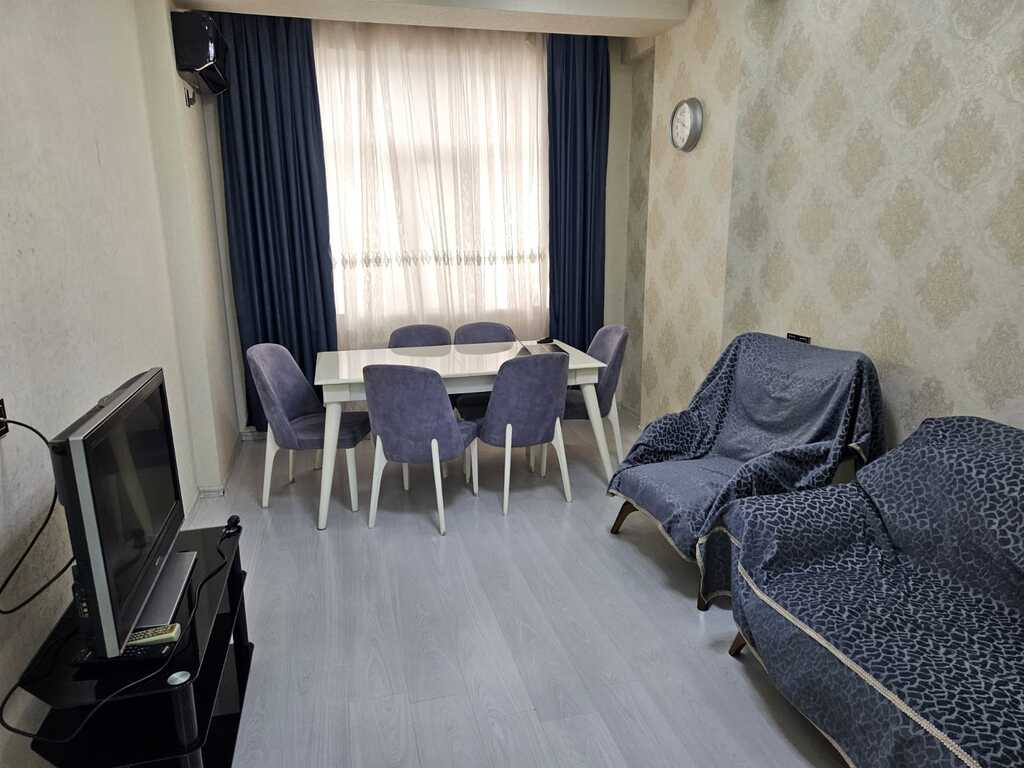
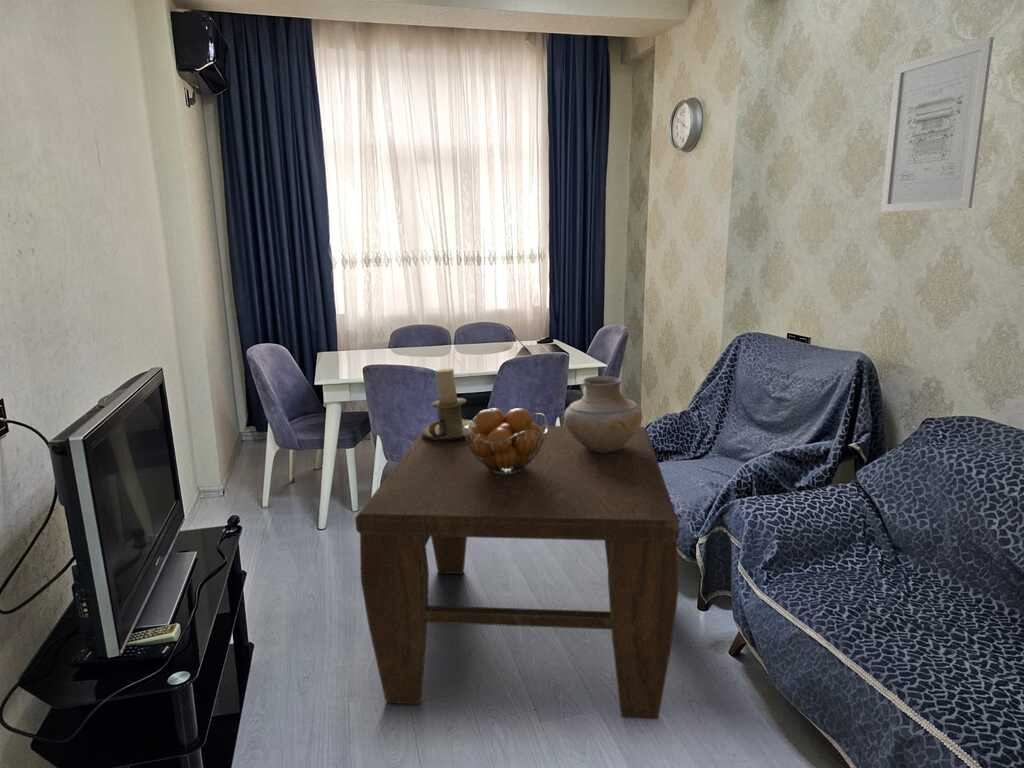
+ coffee table (526, 538)
+ vase (602, 413)
+ candle holder (450, 402)
+ wall art (931, 133)
+ fruit basket (505, 438)
